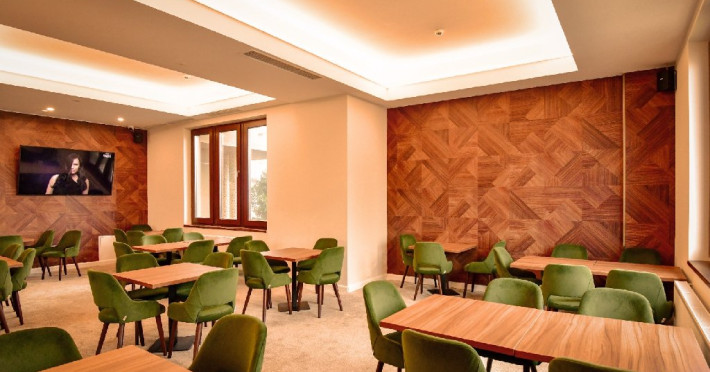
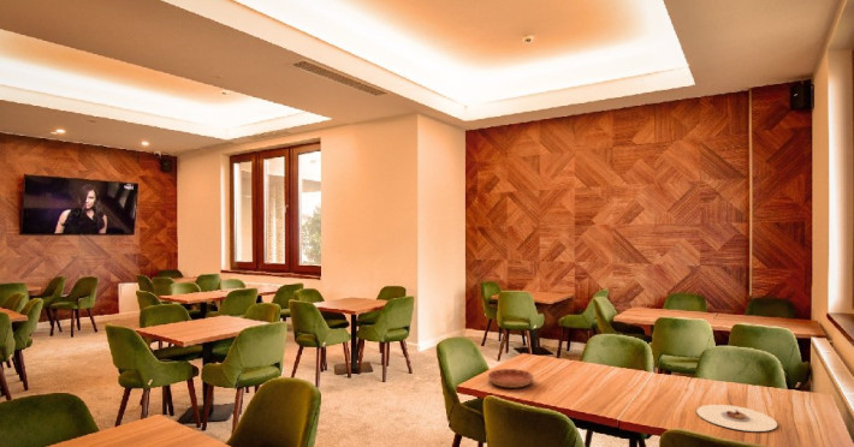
+ plate (735, 415)
+ saucer (510, 379)
